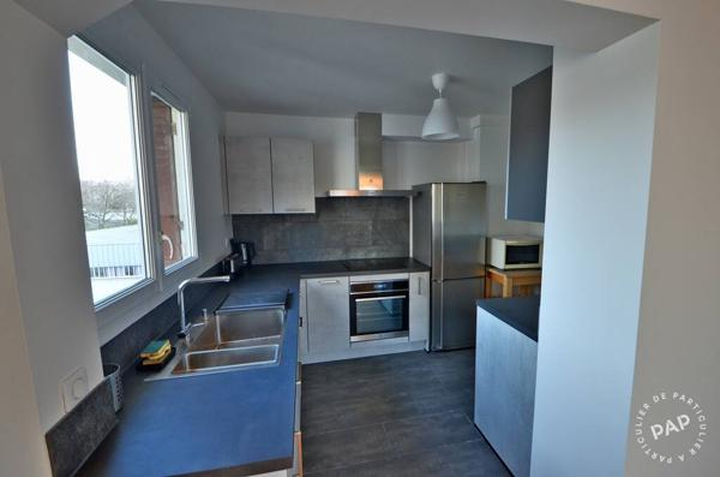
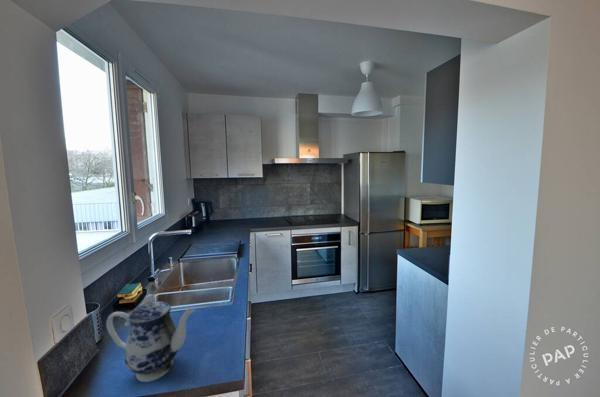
+ teapot (152, 332)
